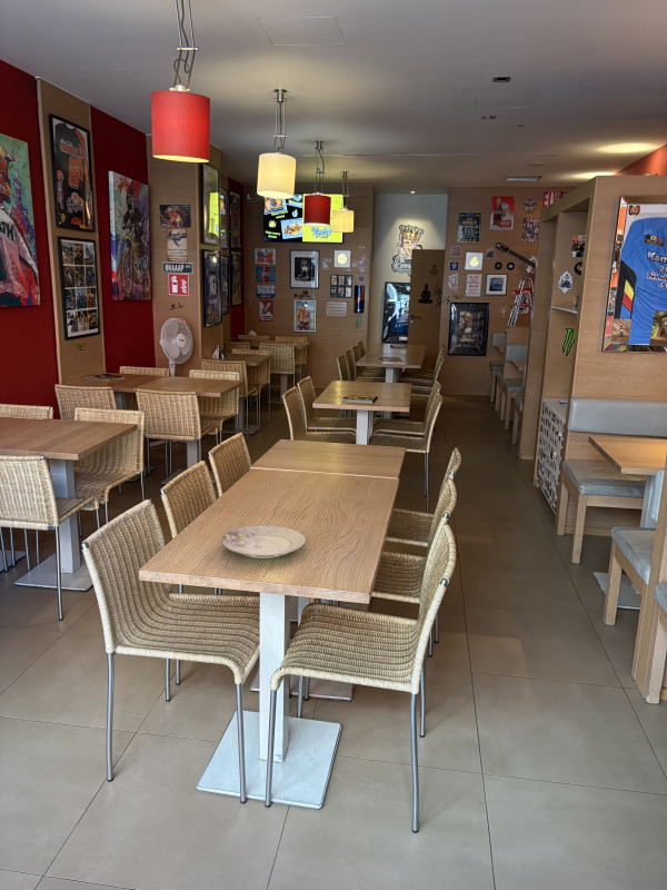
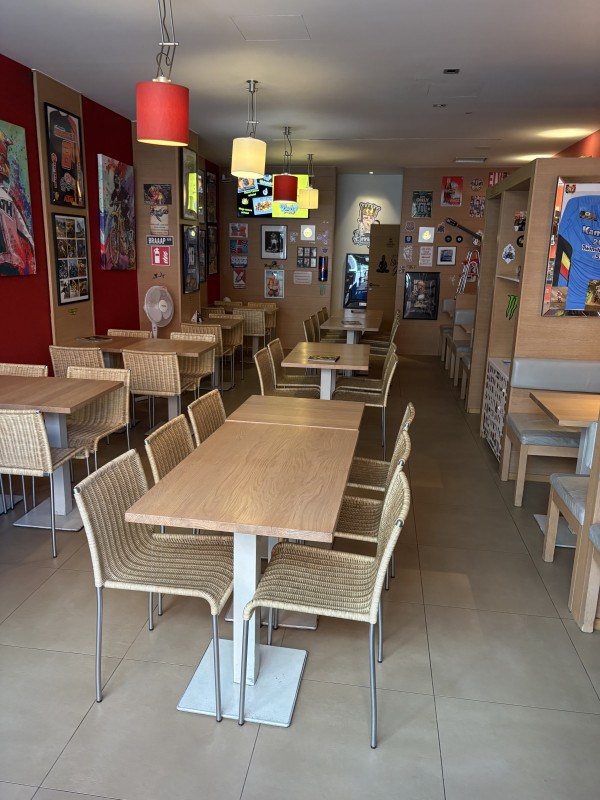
- plate (263, 543)
